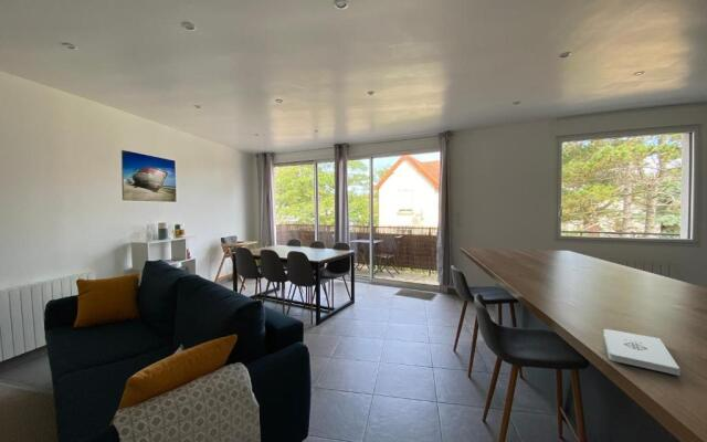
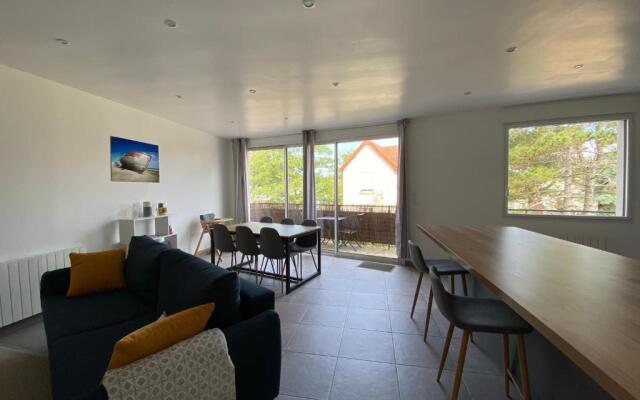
- notepad (635, 348)
